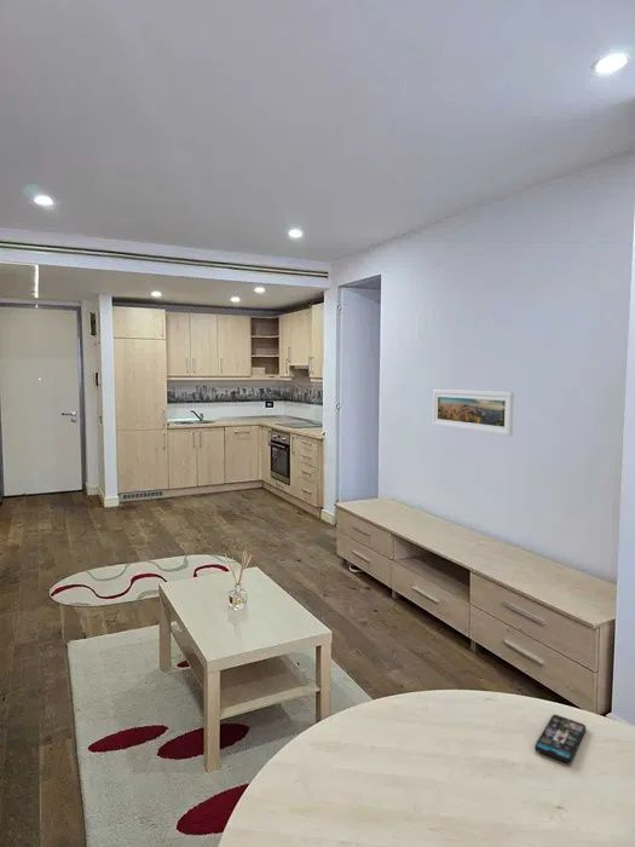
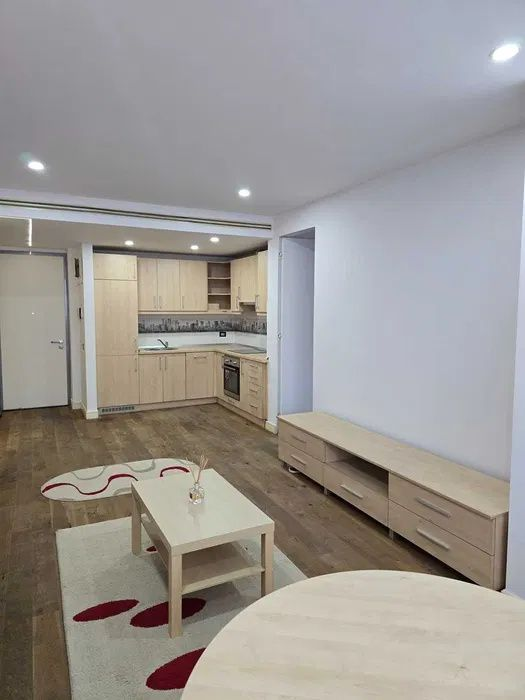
- smartphone (560, 737)
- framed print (468, 410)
